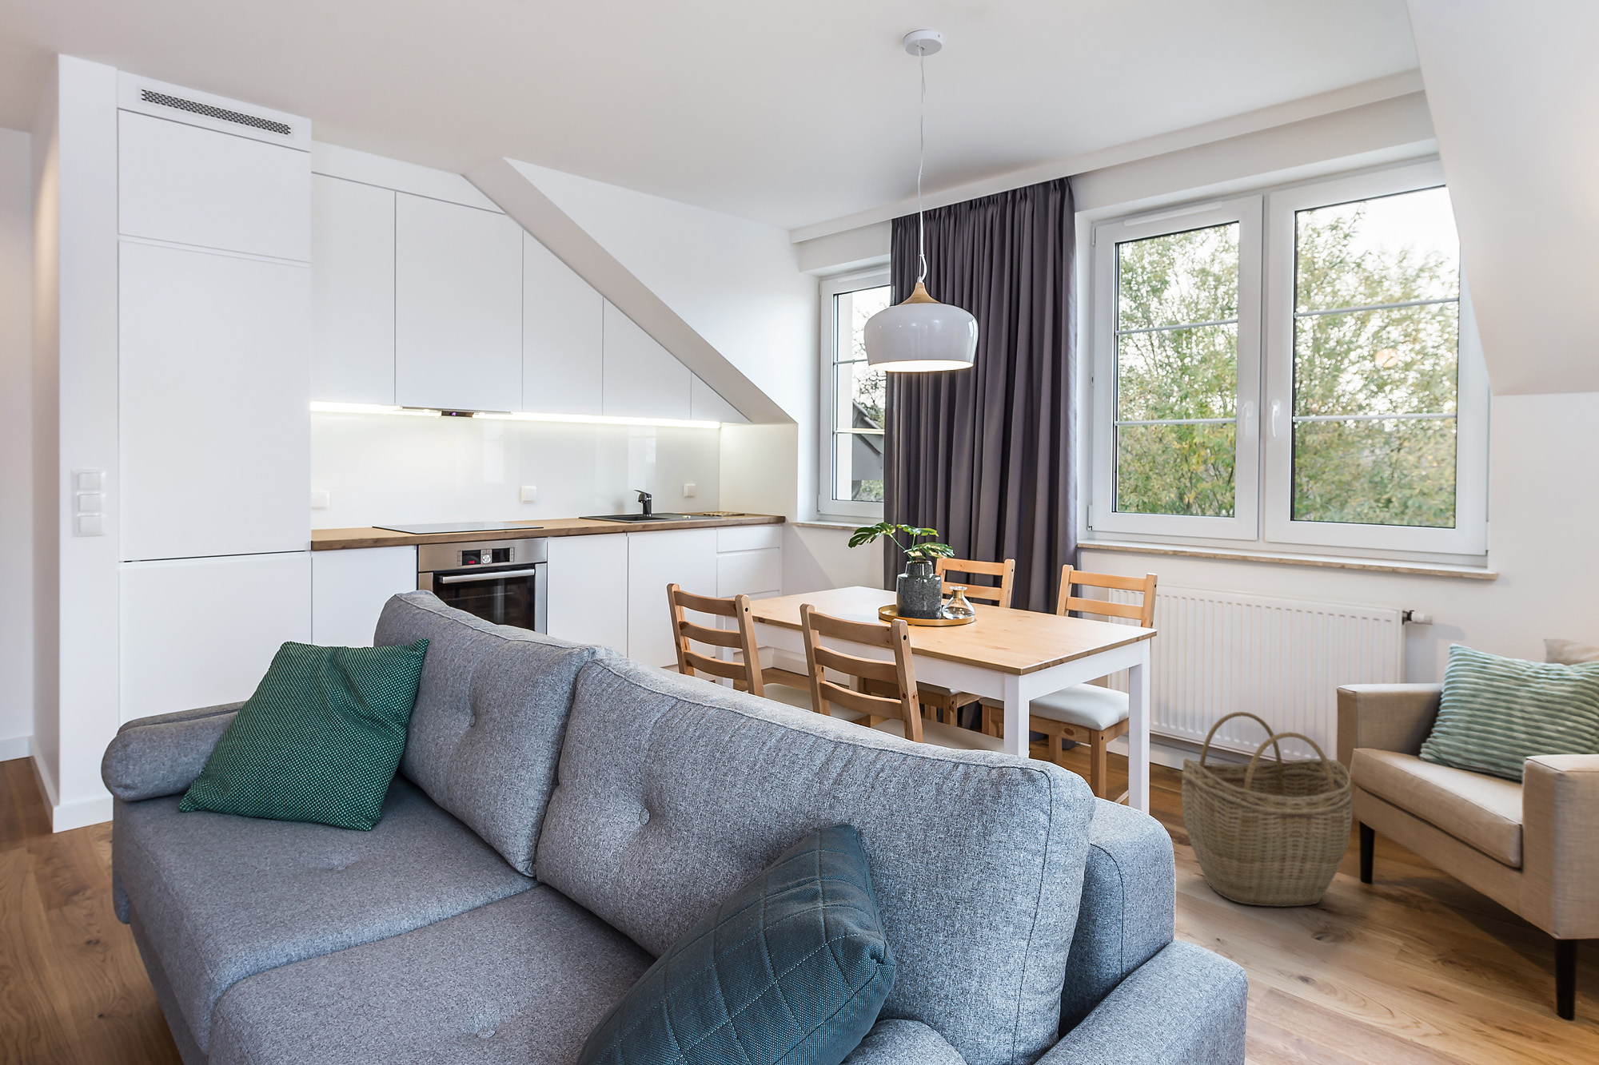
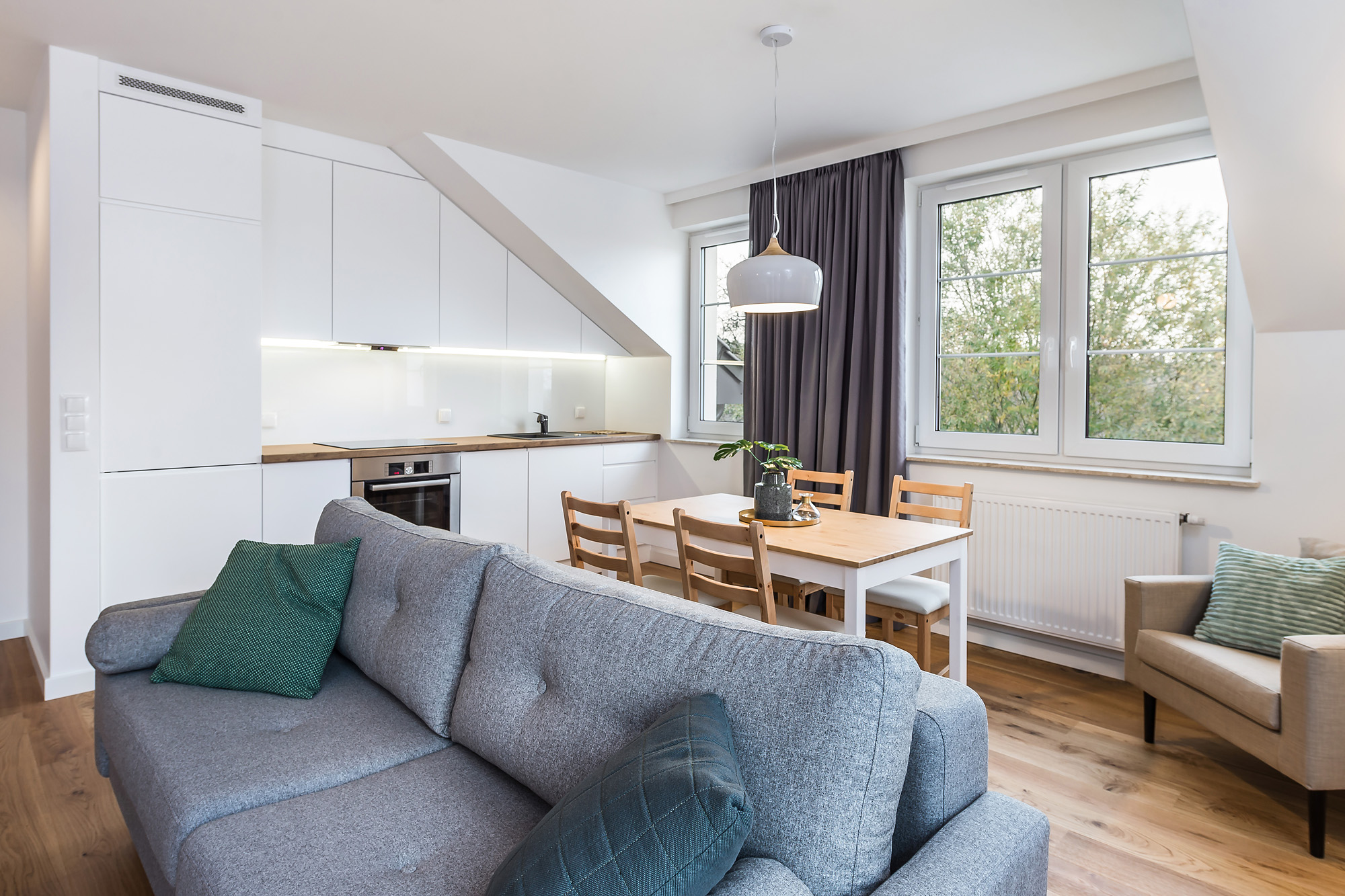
- woven basket (1264, 806)
